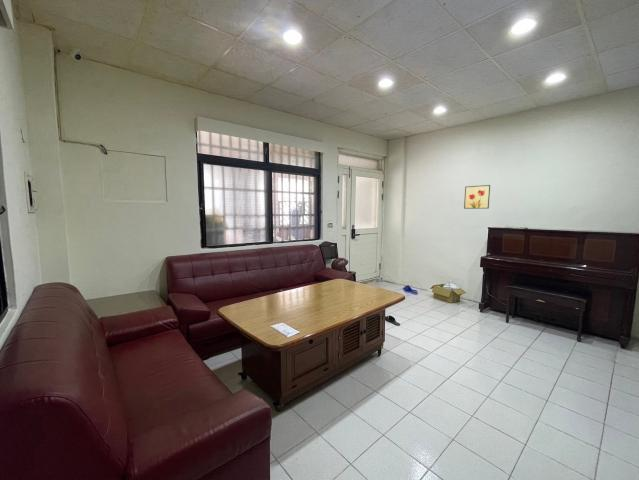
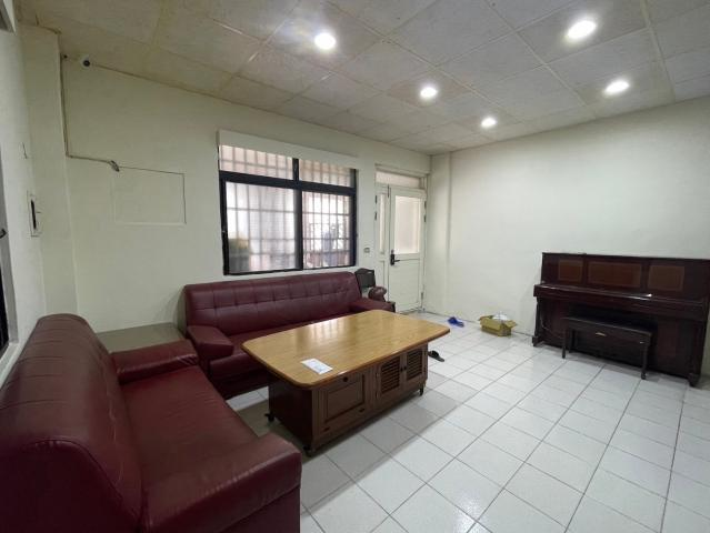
- wall art (476, 197)
